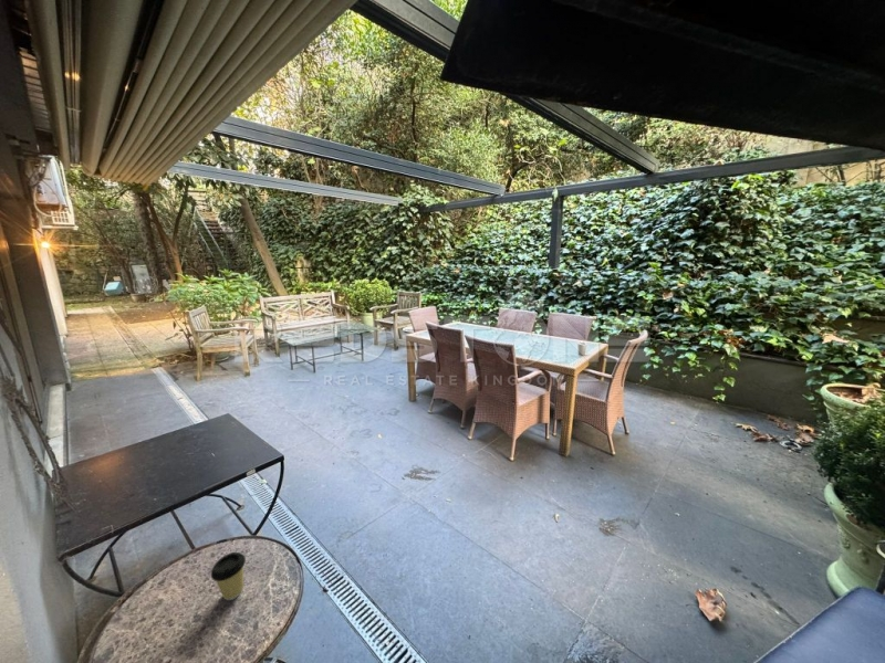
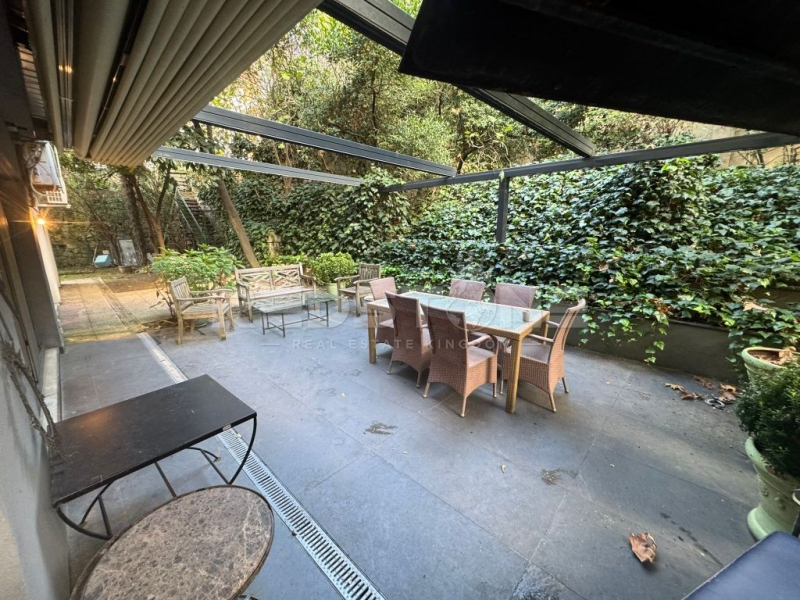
- coffee cup (230, 577)
